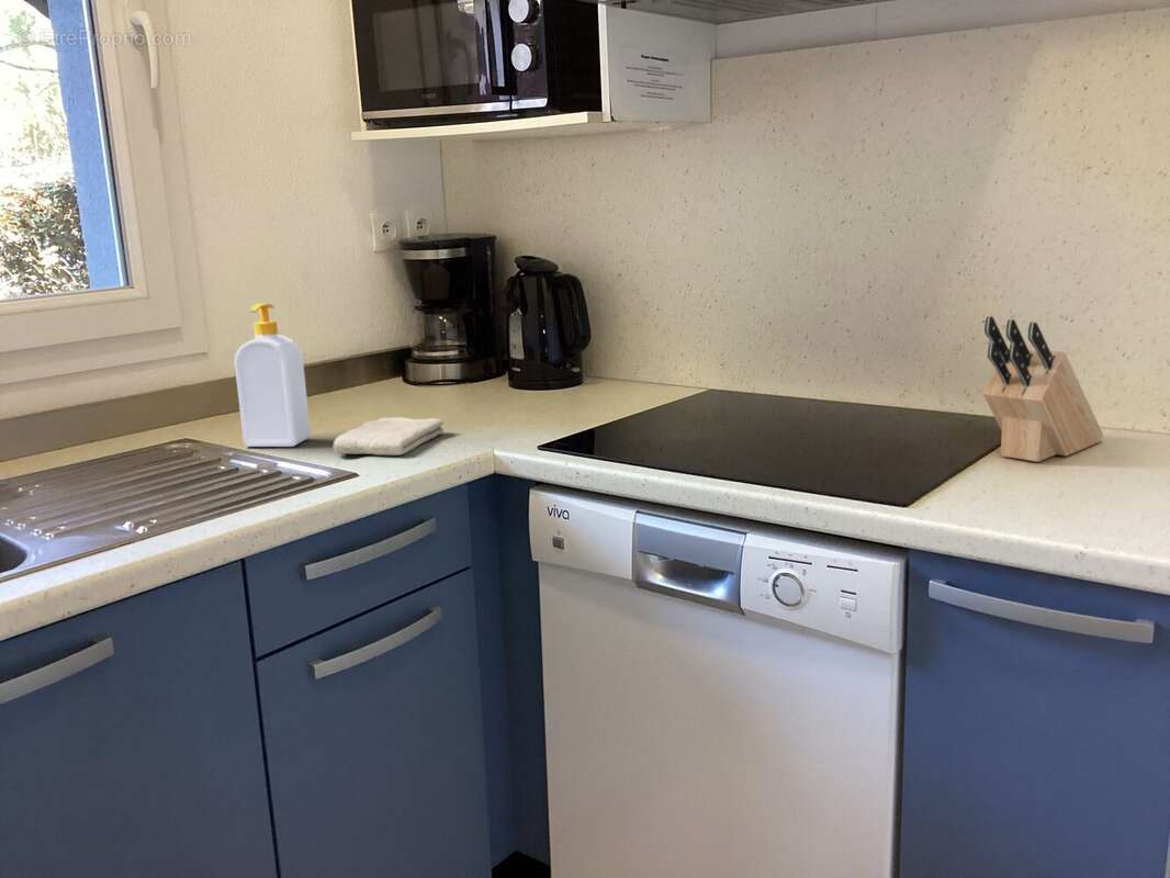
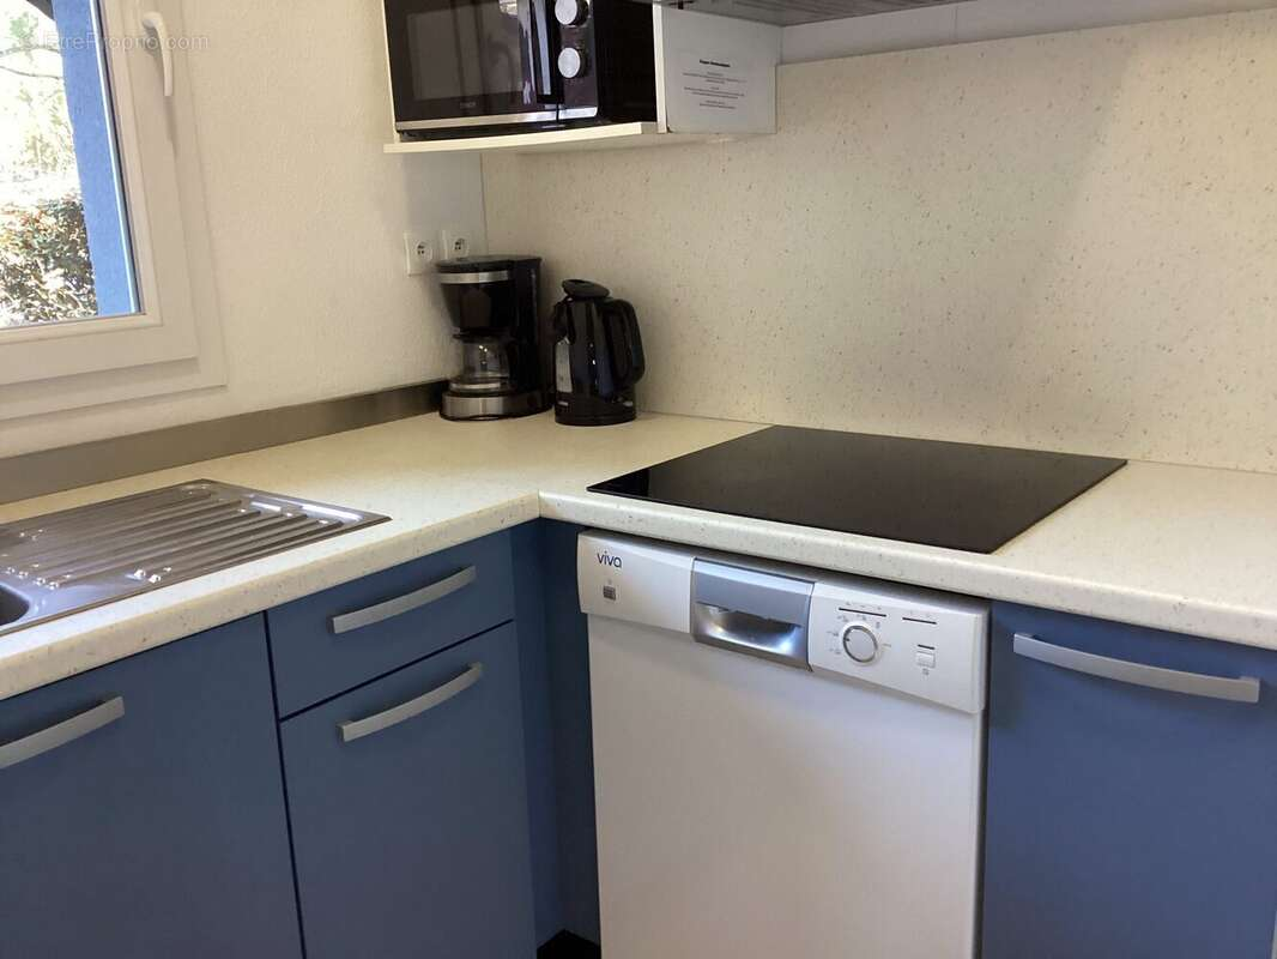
- knife block (1040, 382)
- washcloth (391, 435)
- soap bottle (269, 374)
